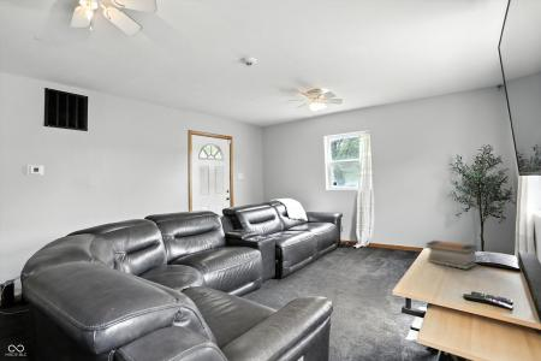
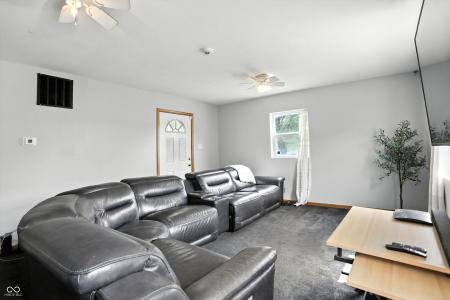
- book stack (451, 254)
